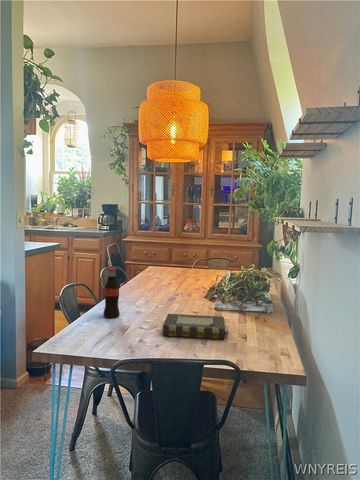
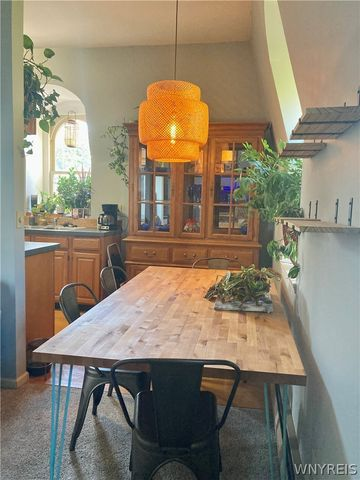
- book (195, 324)
- bottle (111, 292)
